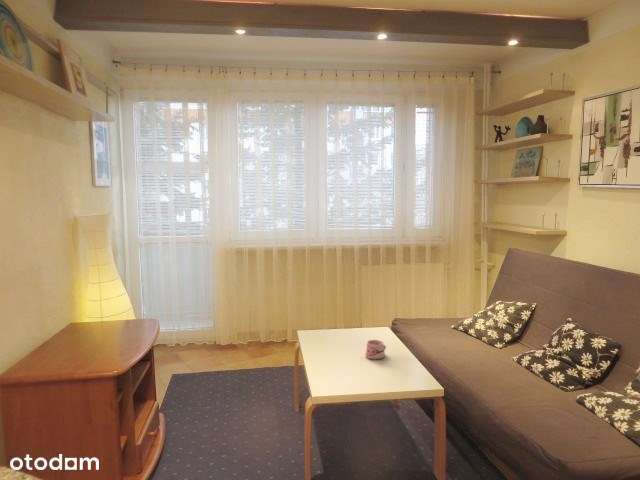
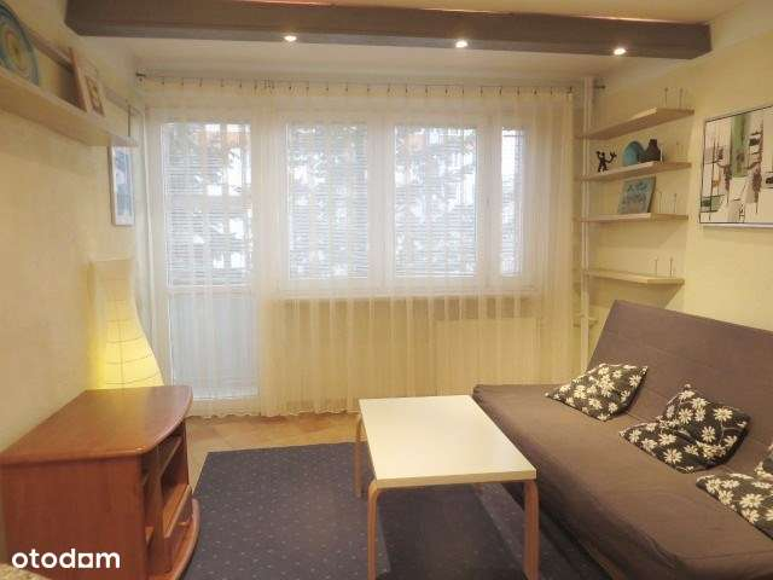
- mug (376, 349)
